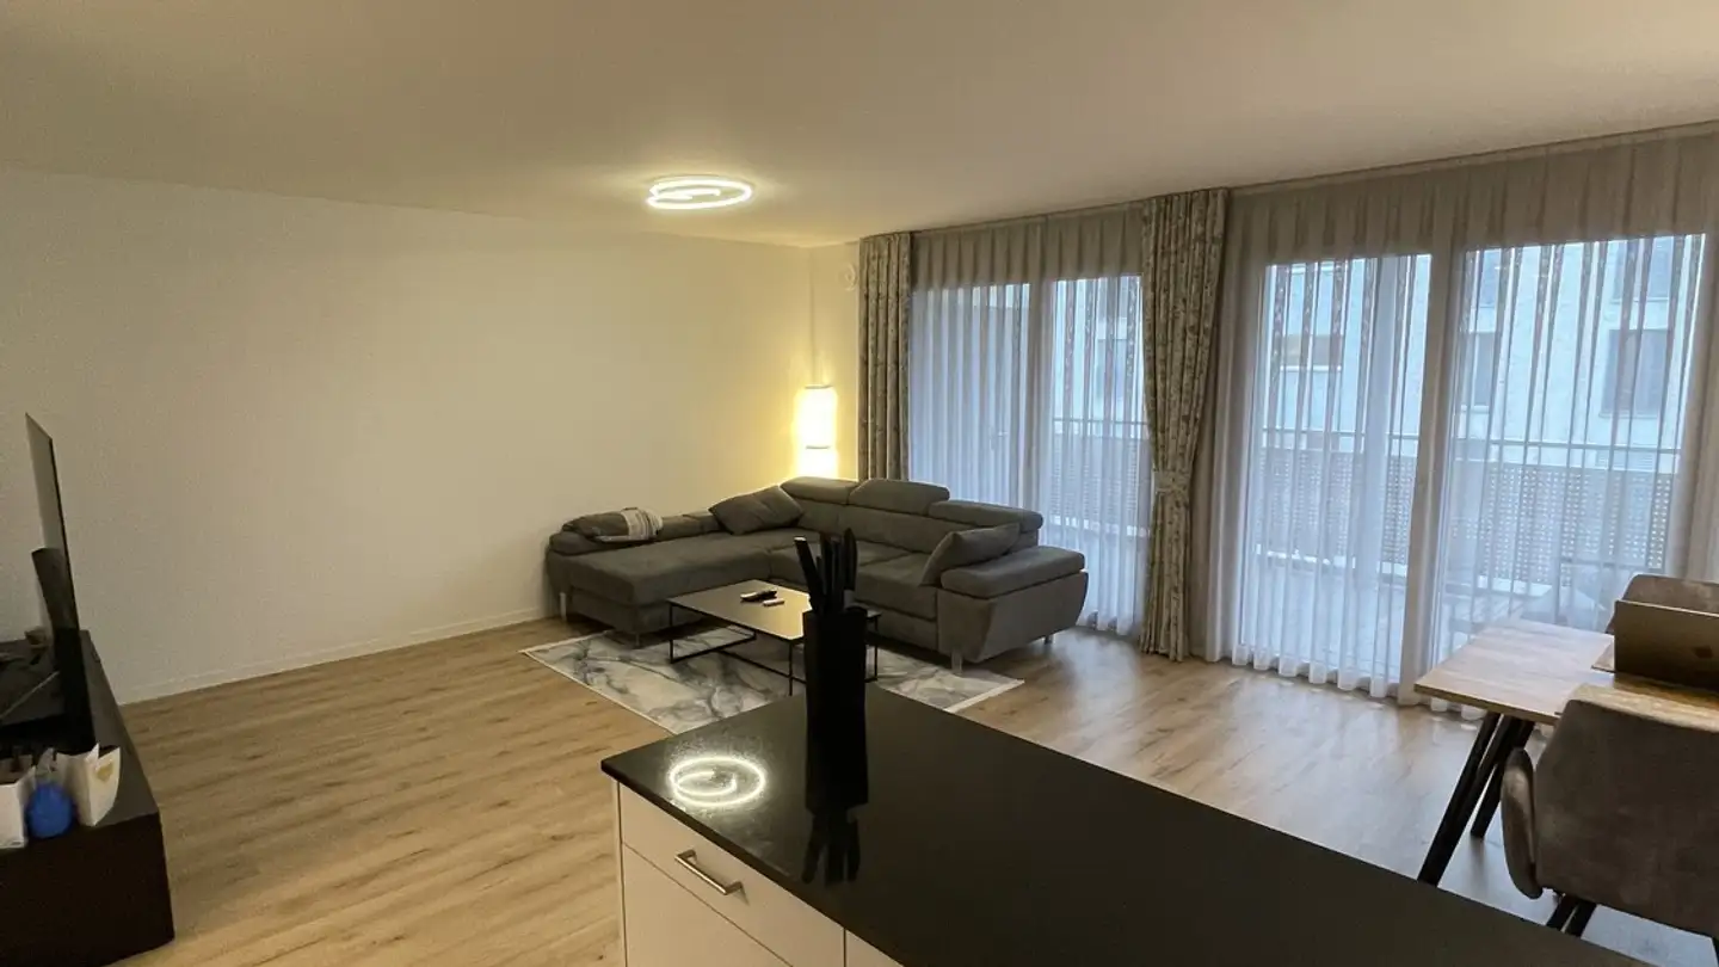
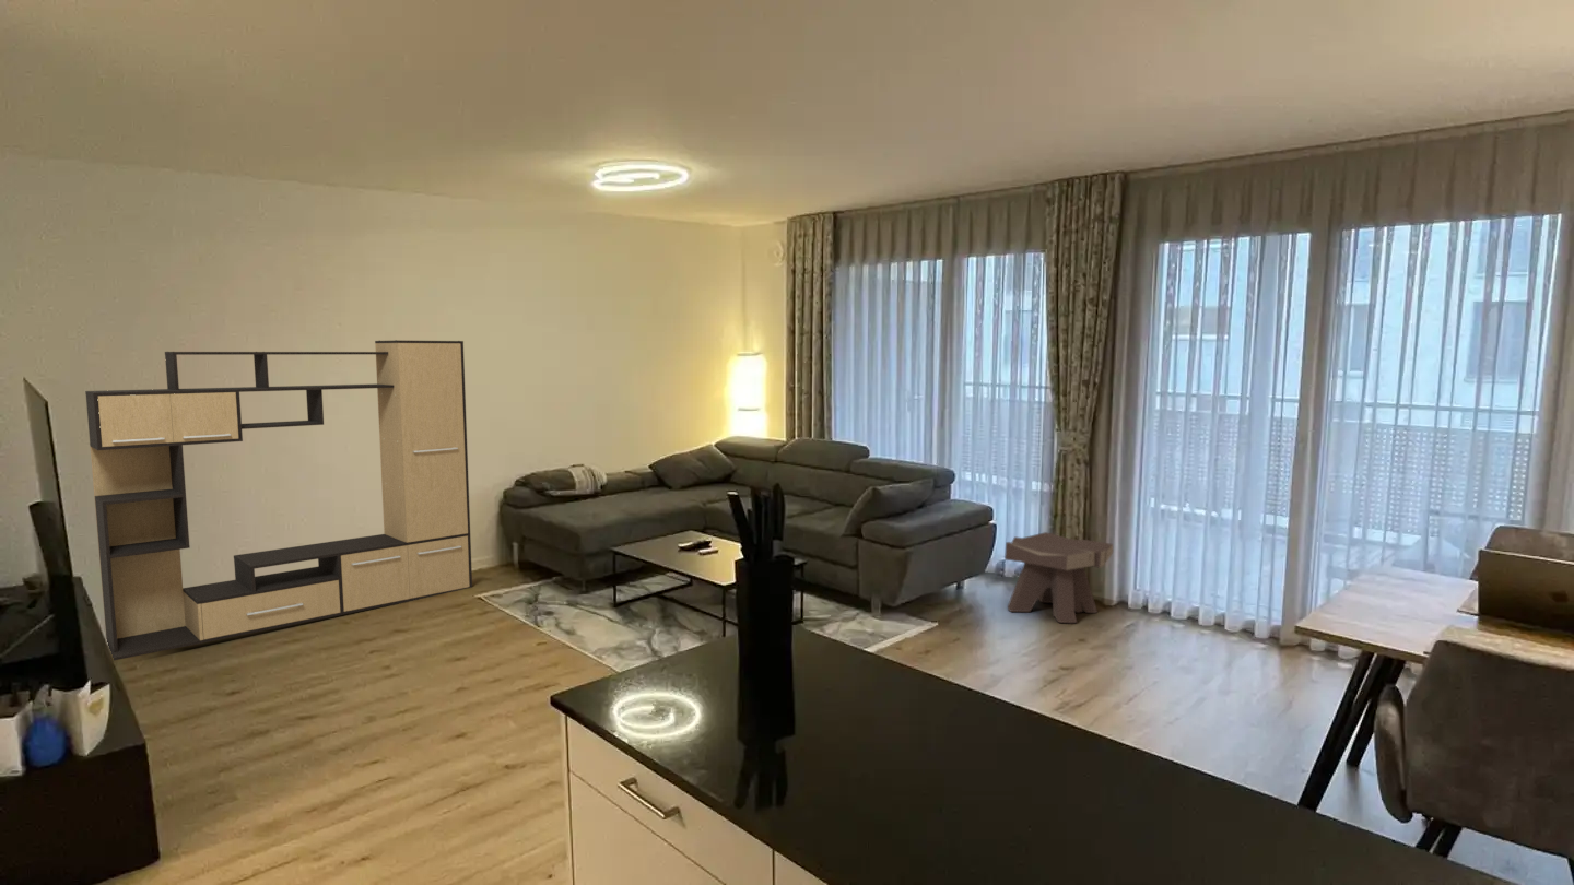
+ side table (1056, 575)
+ media console (298, 425)
